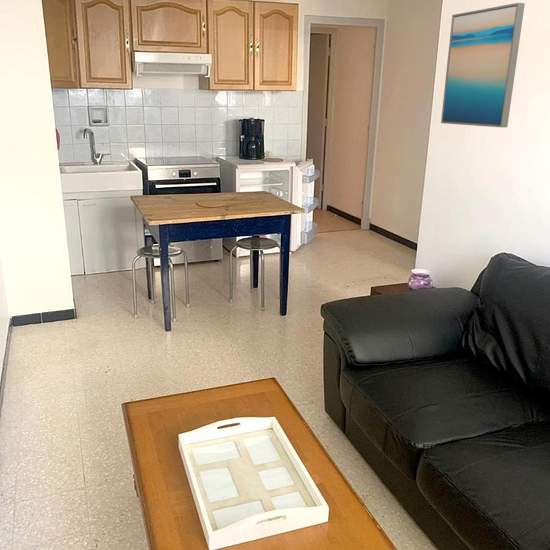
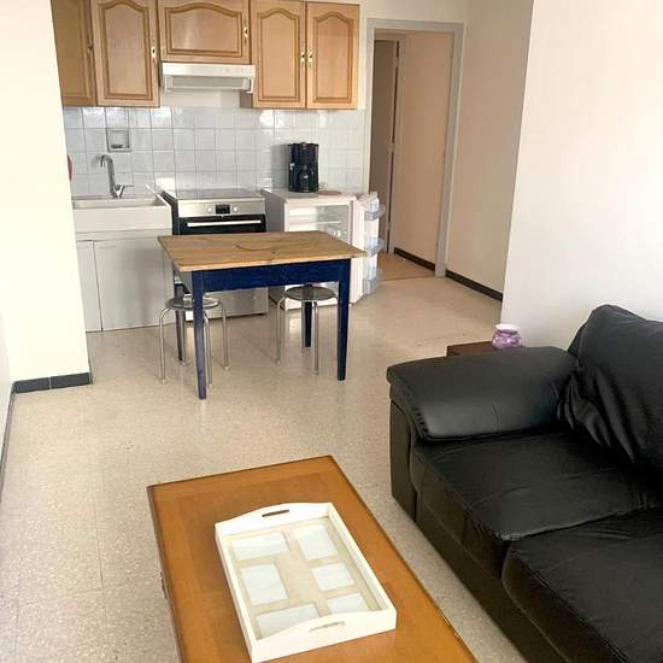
- wall art (478, 69)
